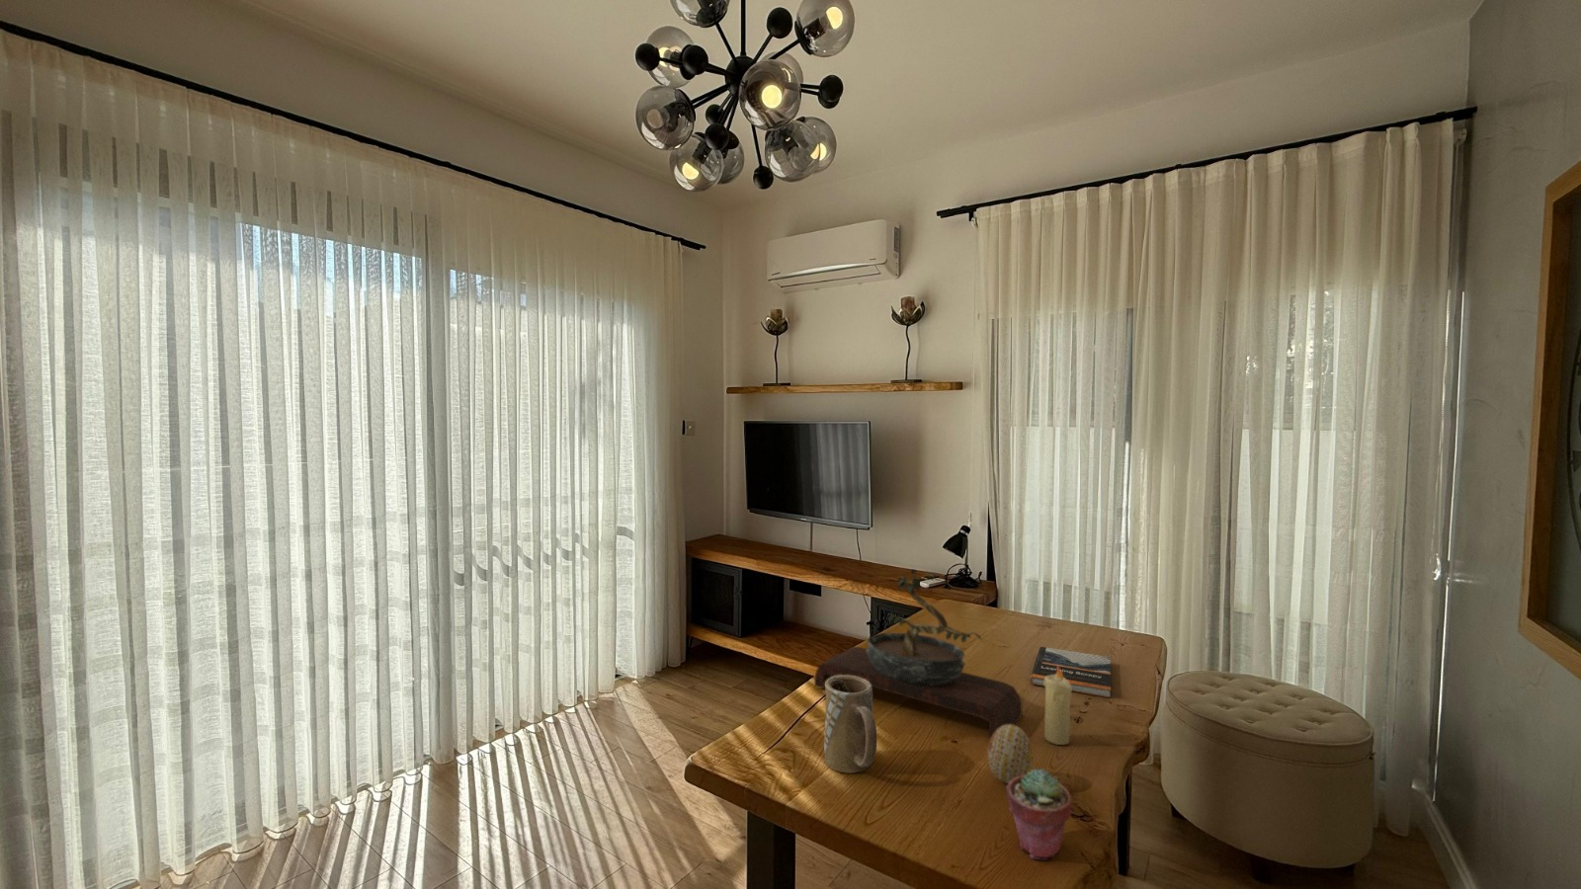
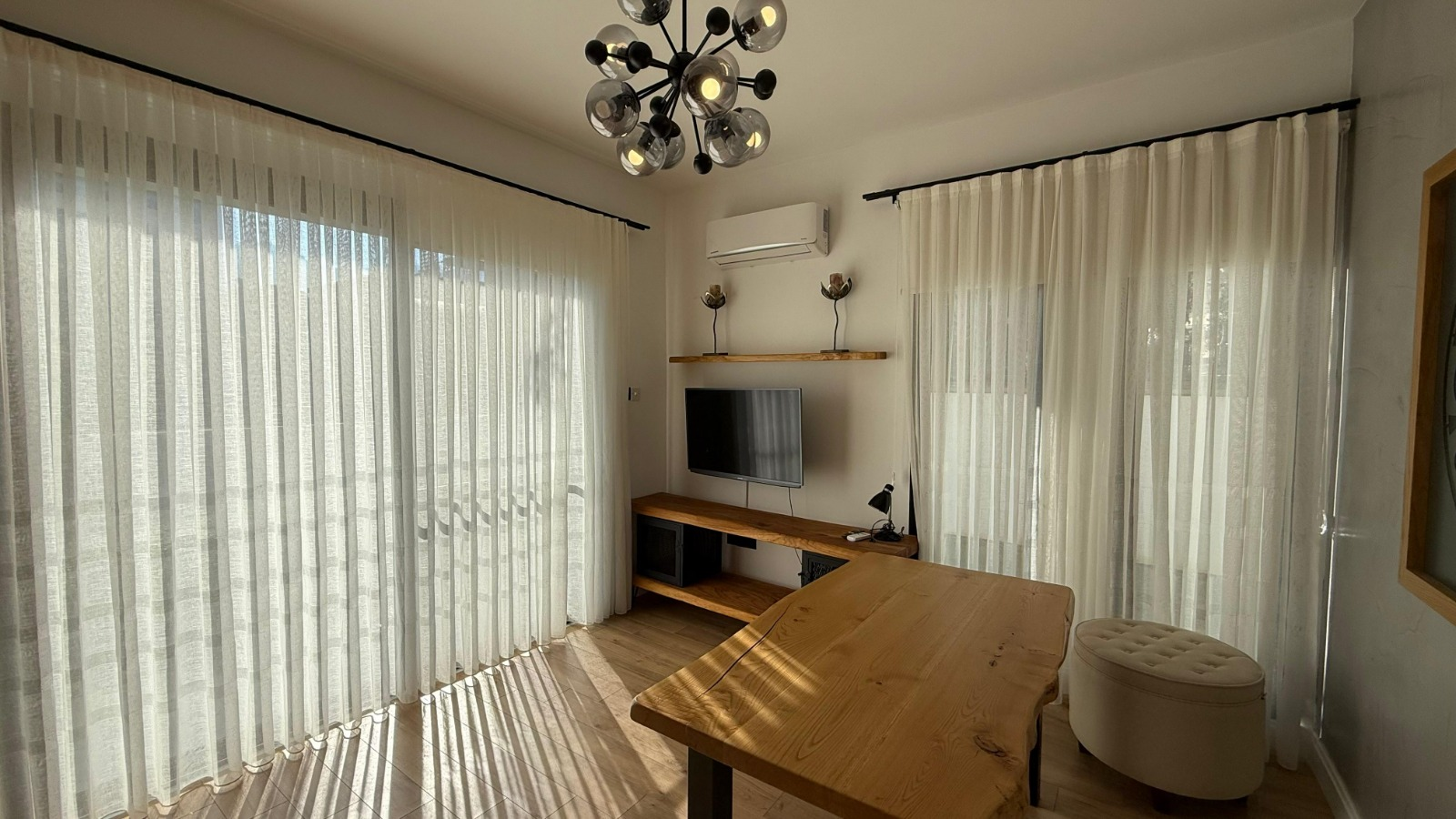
- bonsai tree (914, 632)
- decorative egg (1010, 752)
- mug (856, 725)
- book (1071, 670)
- potted succulent (1038, 807)
- candle (1058, 702)
